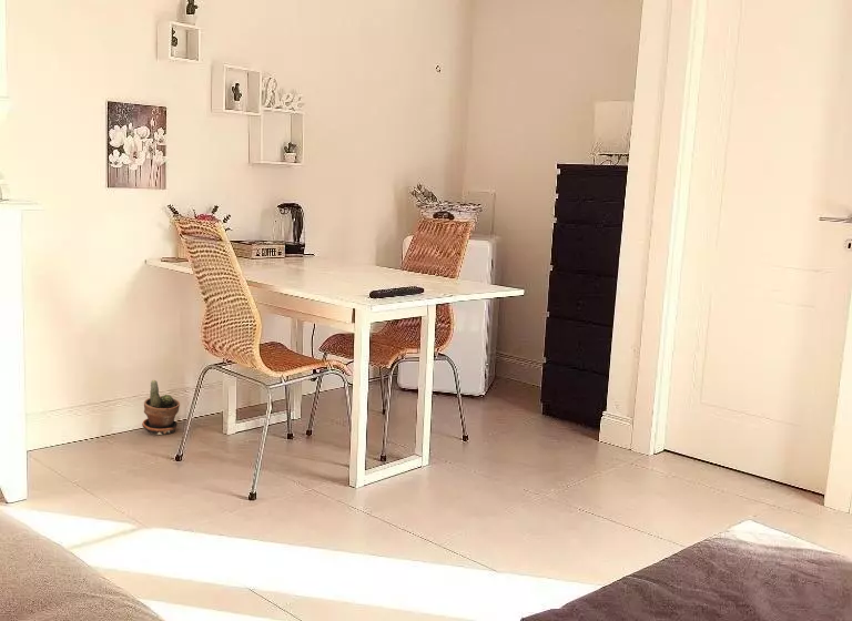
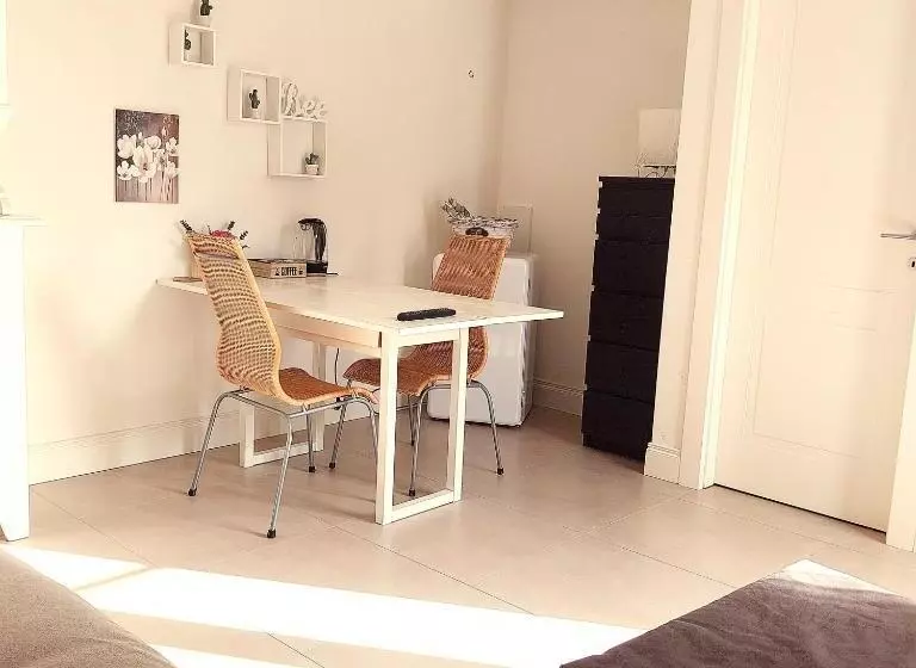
- potted plant (161, 404)
